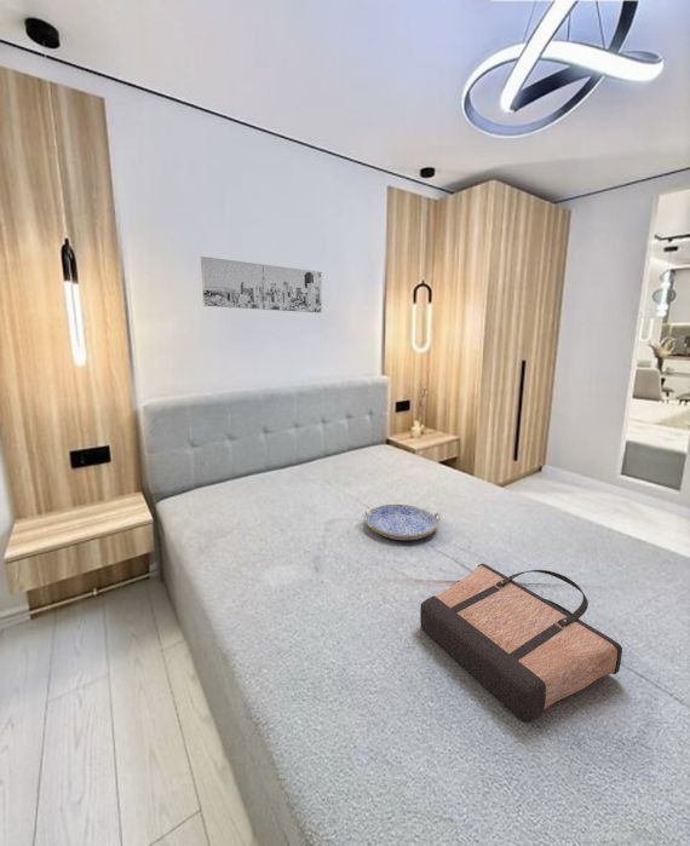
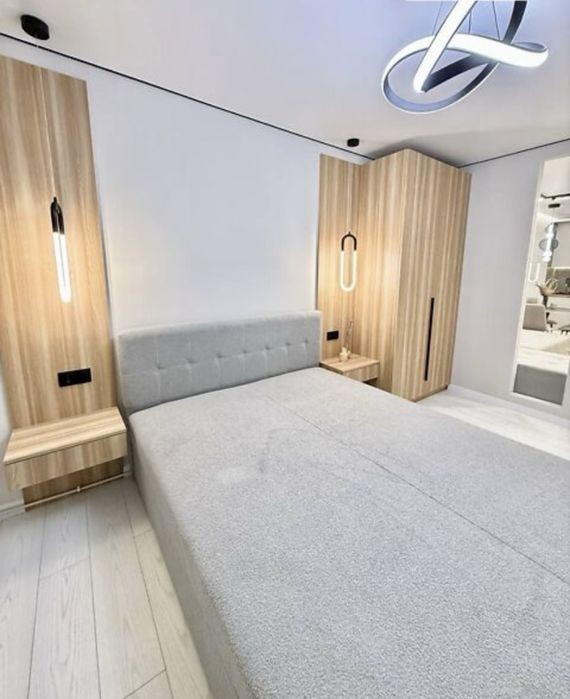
- shopping bag (518, 618)
- wall art (266, 287)
- serving tray (401, 519)
